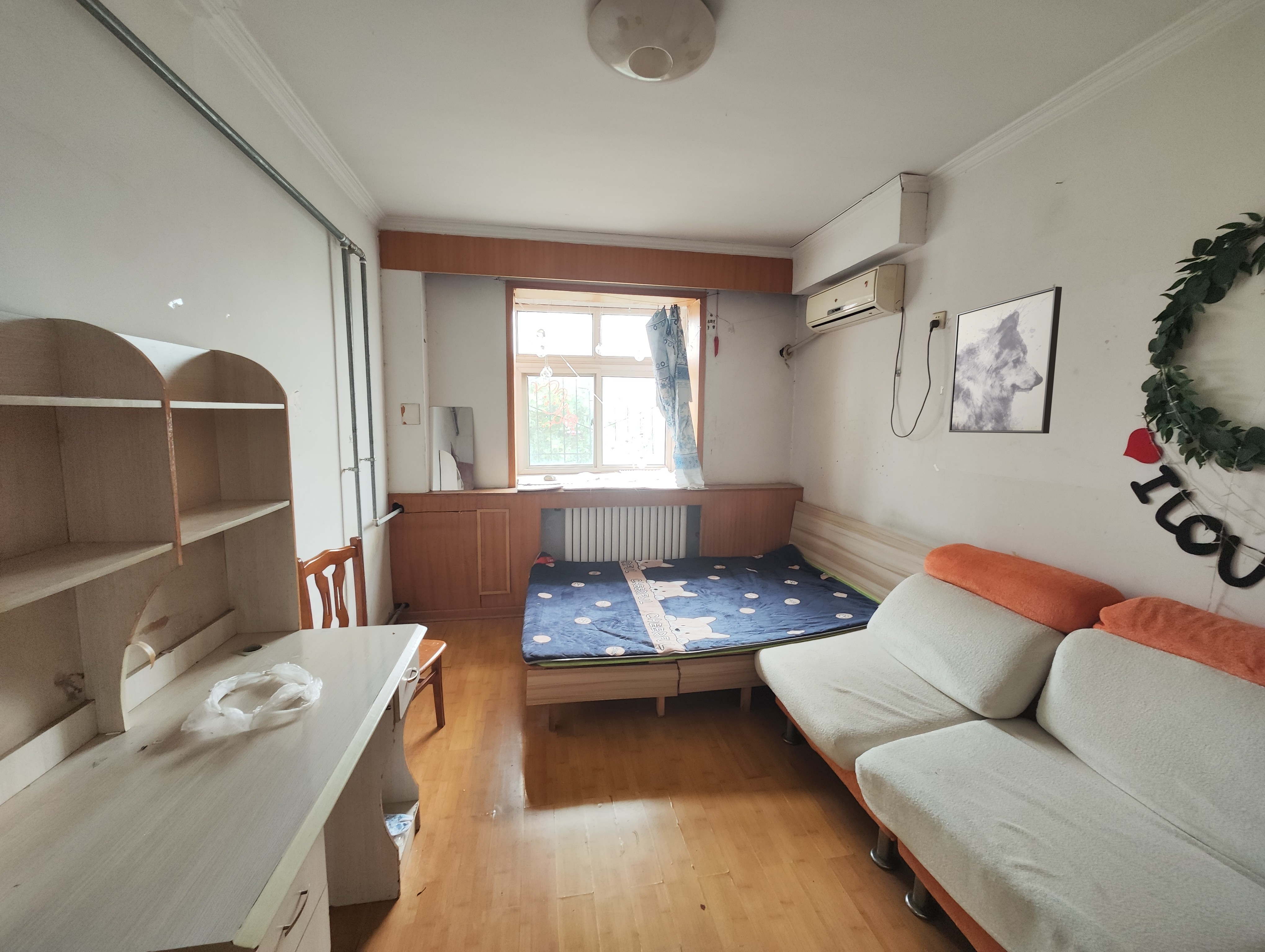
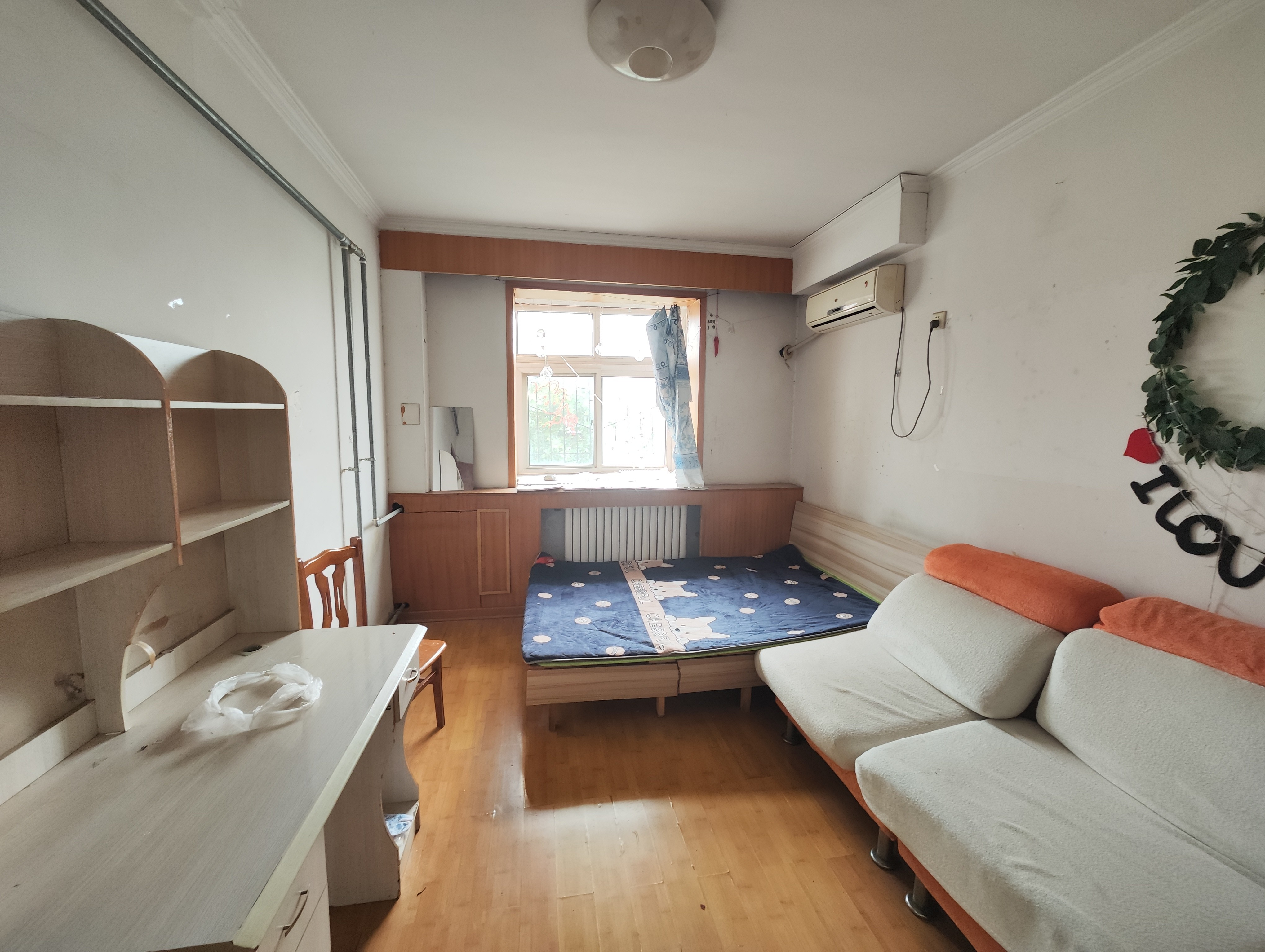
- wall art (999, 368)
